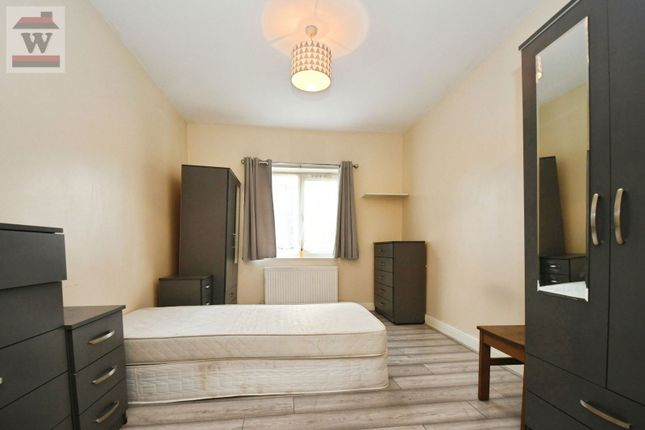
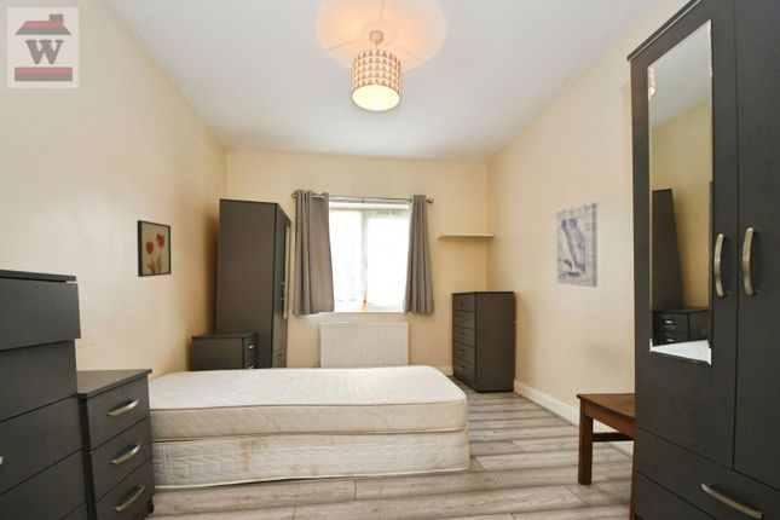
+ wall art (154, 249)
+ wall art (574, 245)
